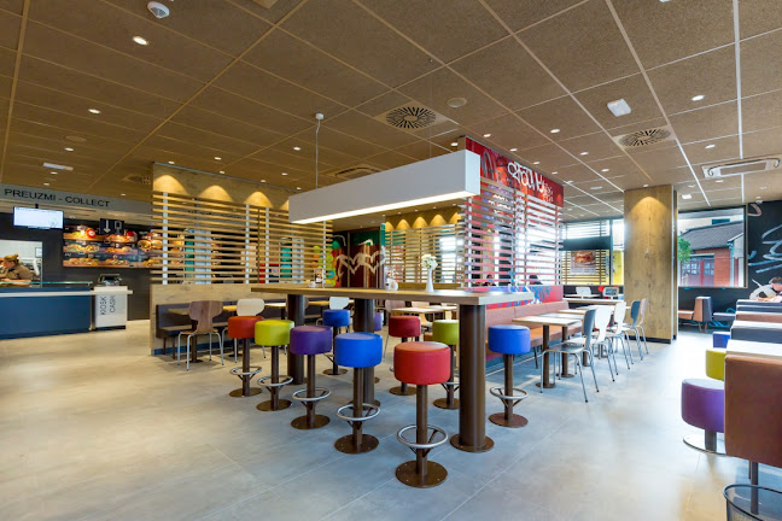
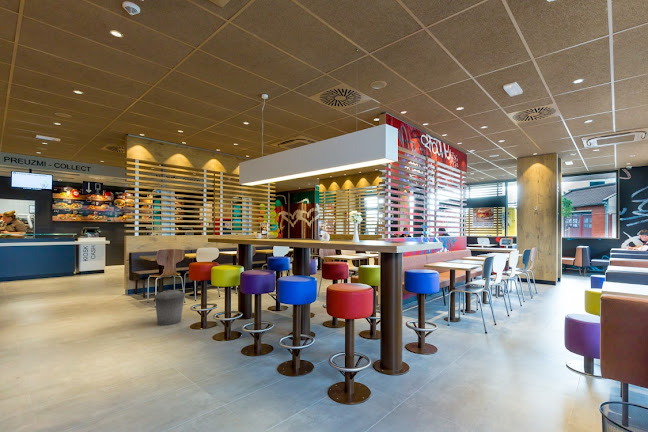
+ trash can (169, 306)
